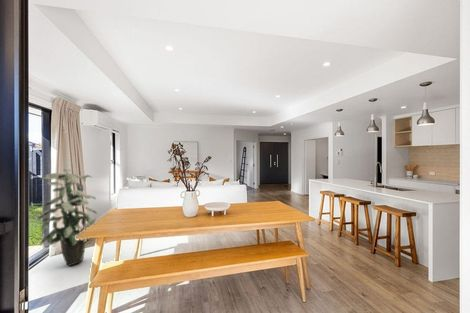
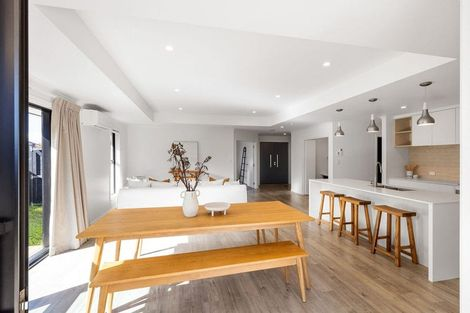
- indoor plant (68, 216)
